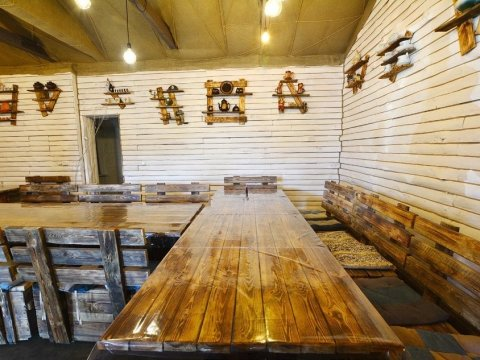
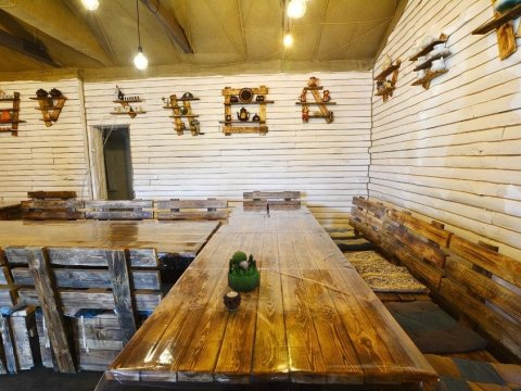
+ plant (243, 268)
+ candle (232, 300)
